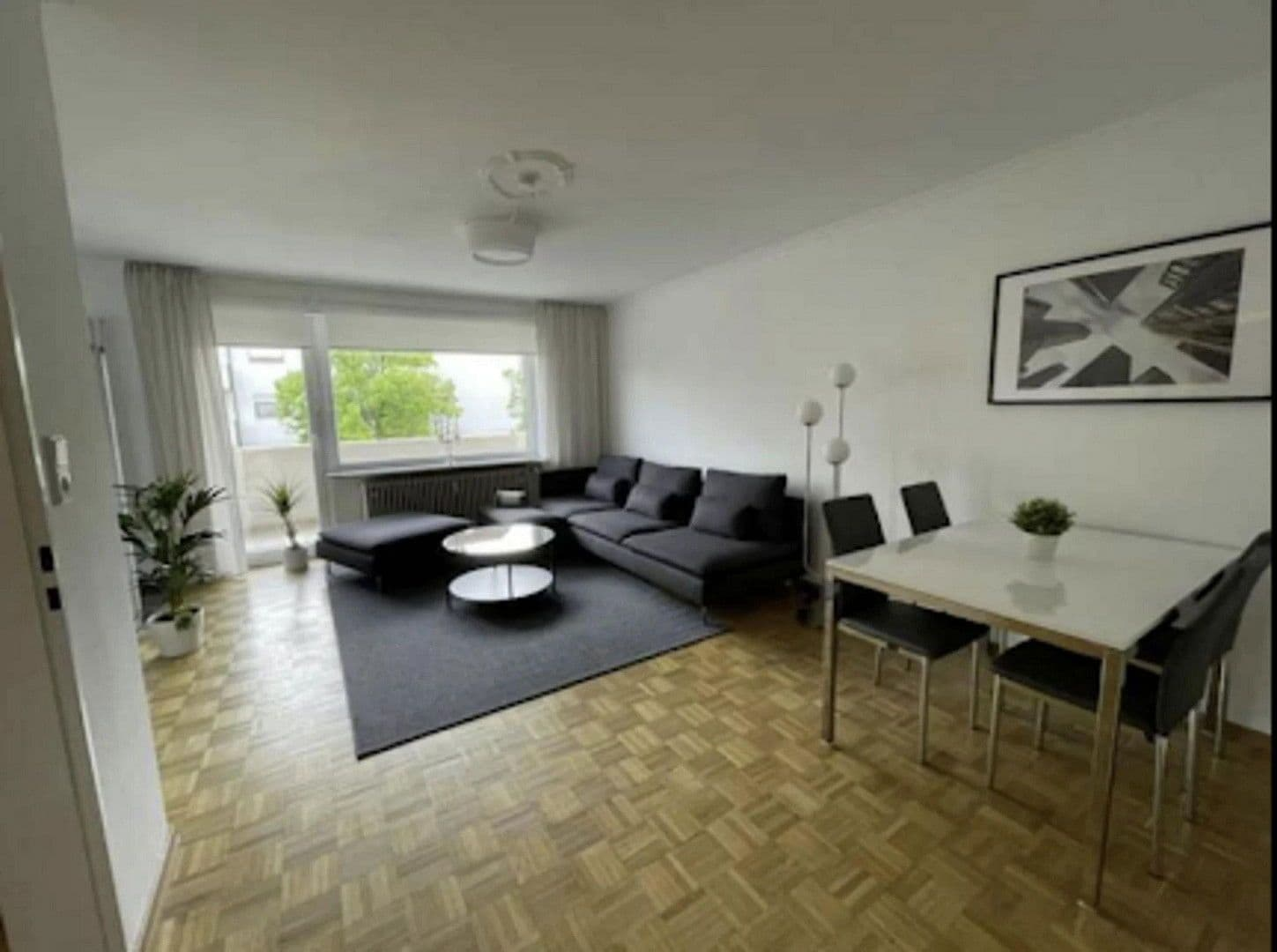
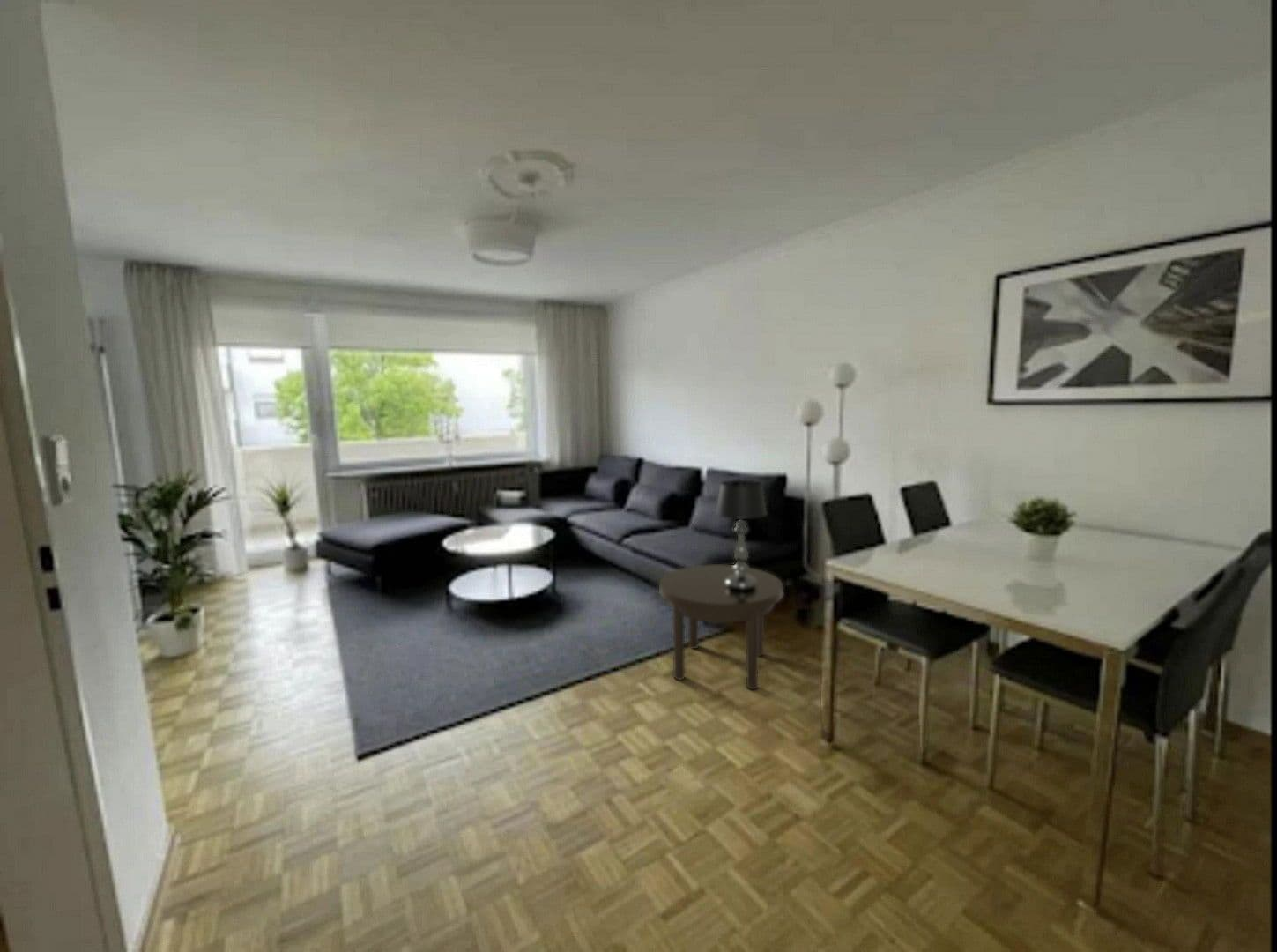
+ side table (720, 621)
+ table lamp (740, 534)
